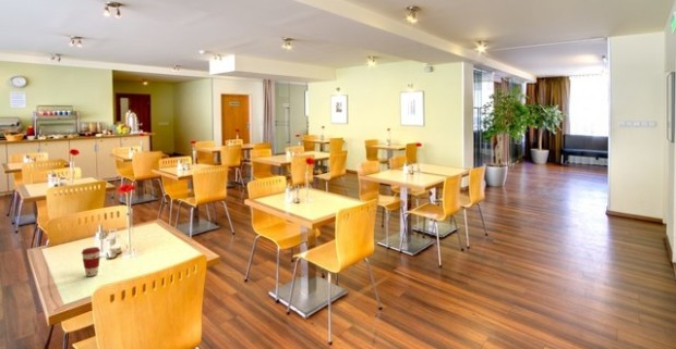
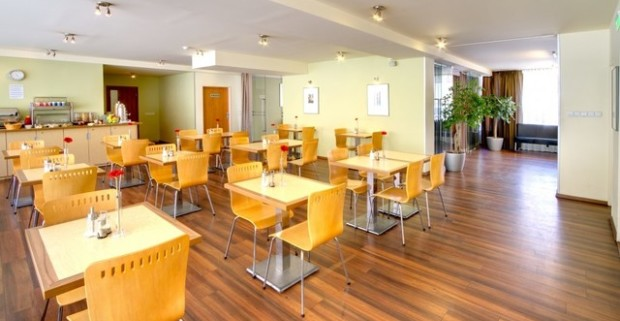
- coffee cup (90, 261)
